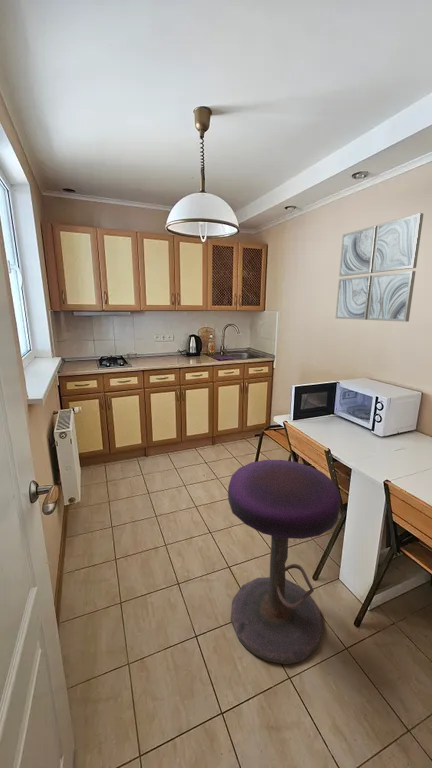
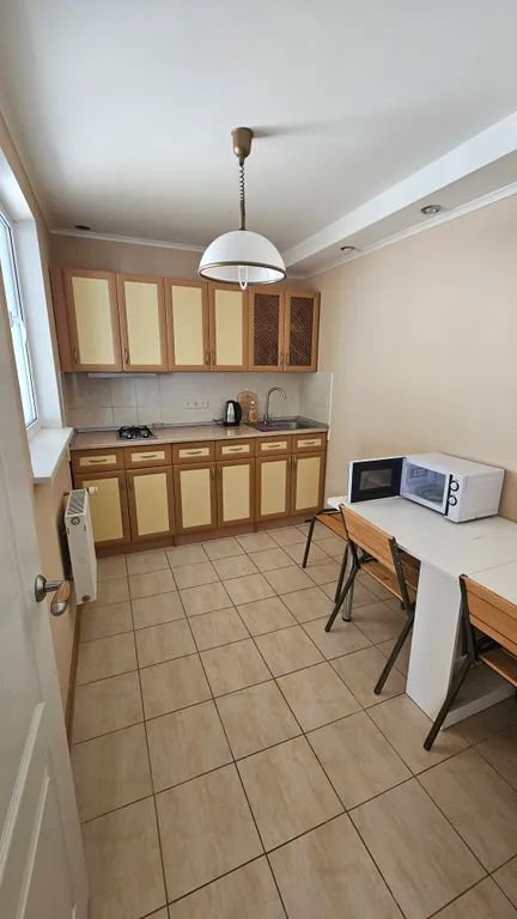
- stool (279, 550)
- wall art (372, 275)
